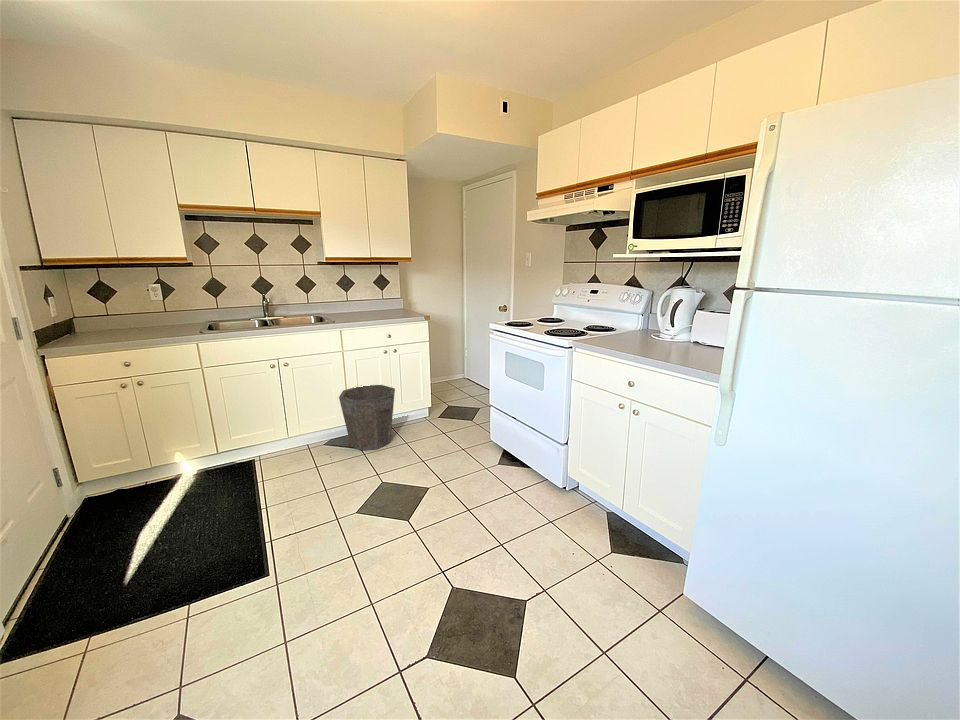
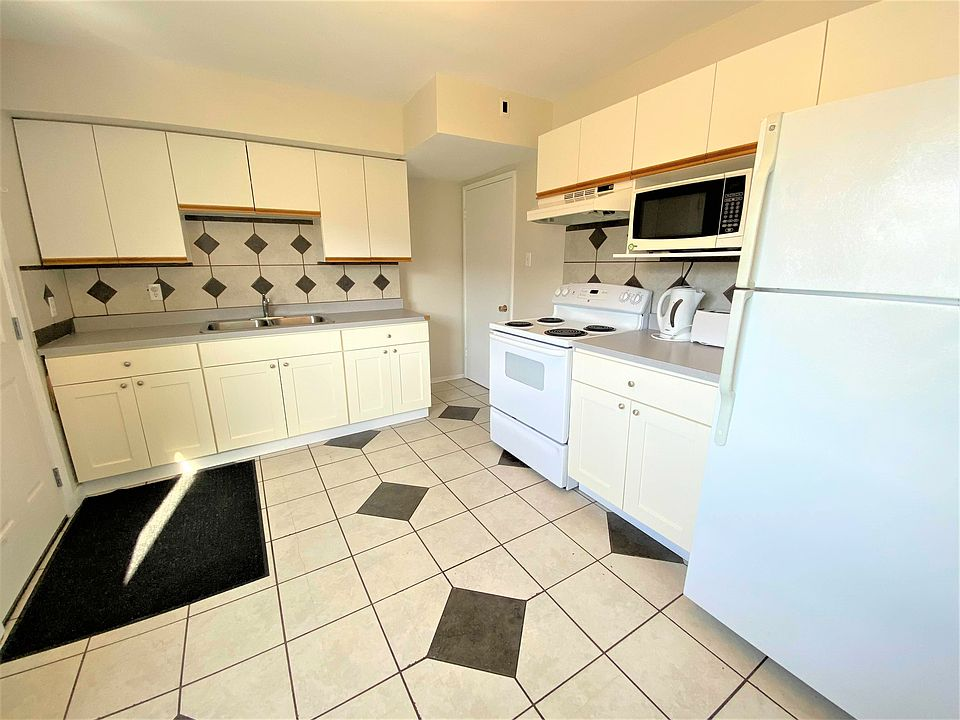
- waste bin (369, 417)
